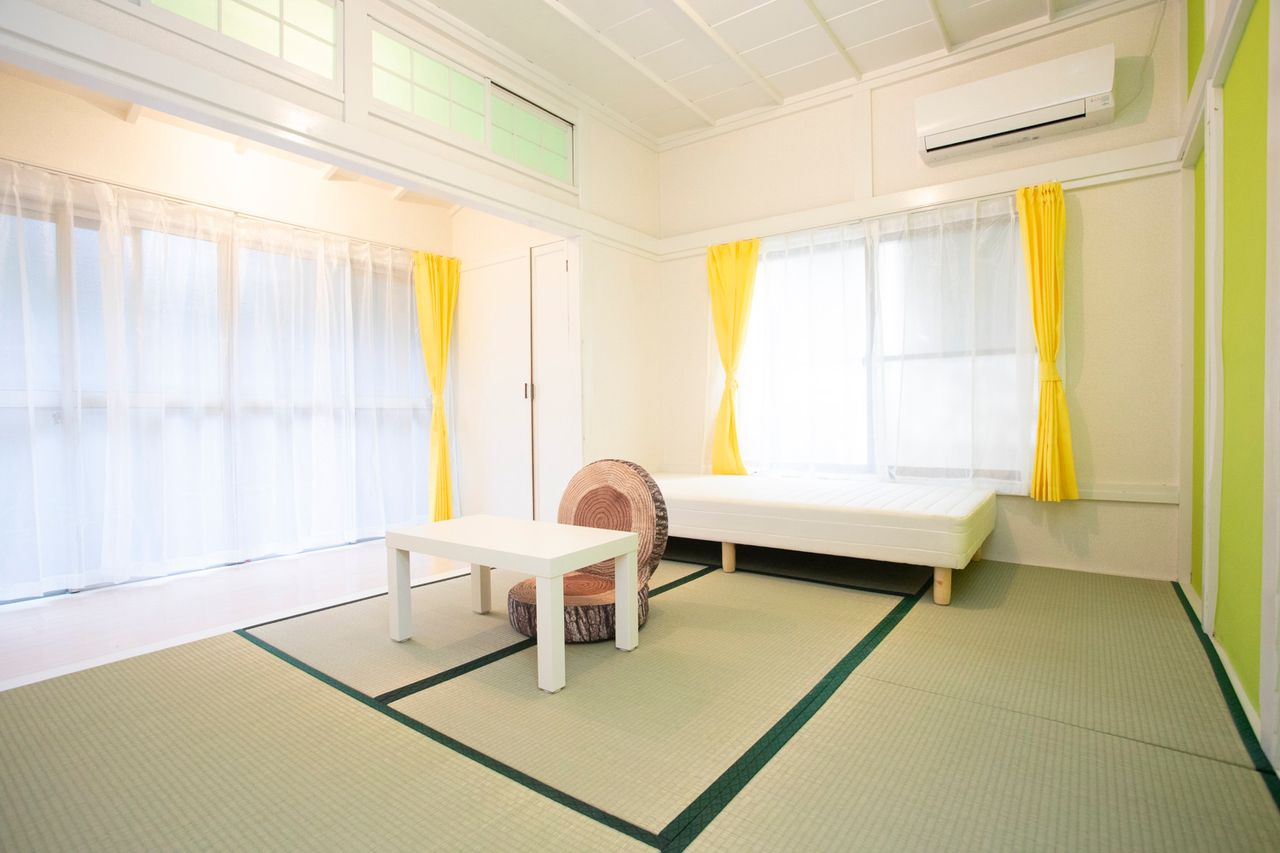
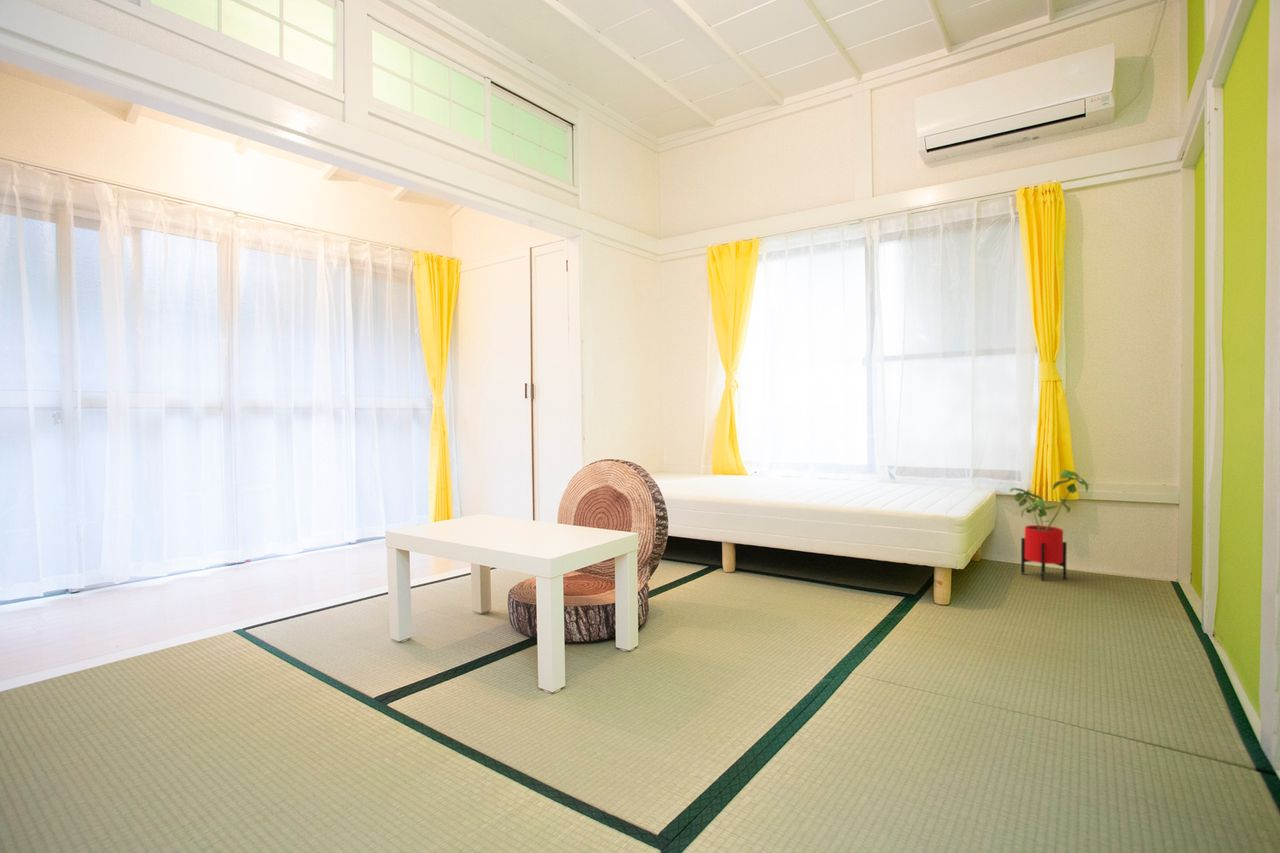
+ house plant (1048, 521)
